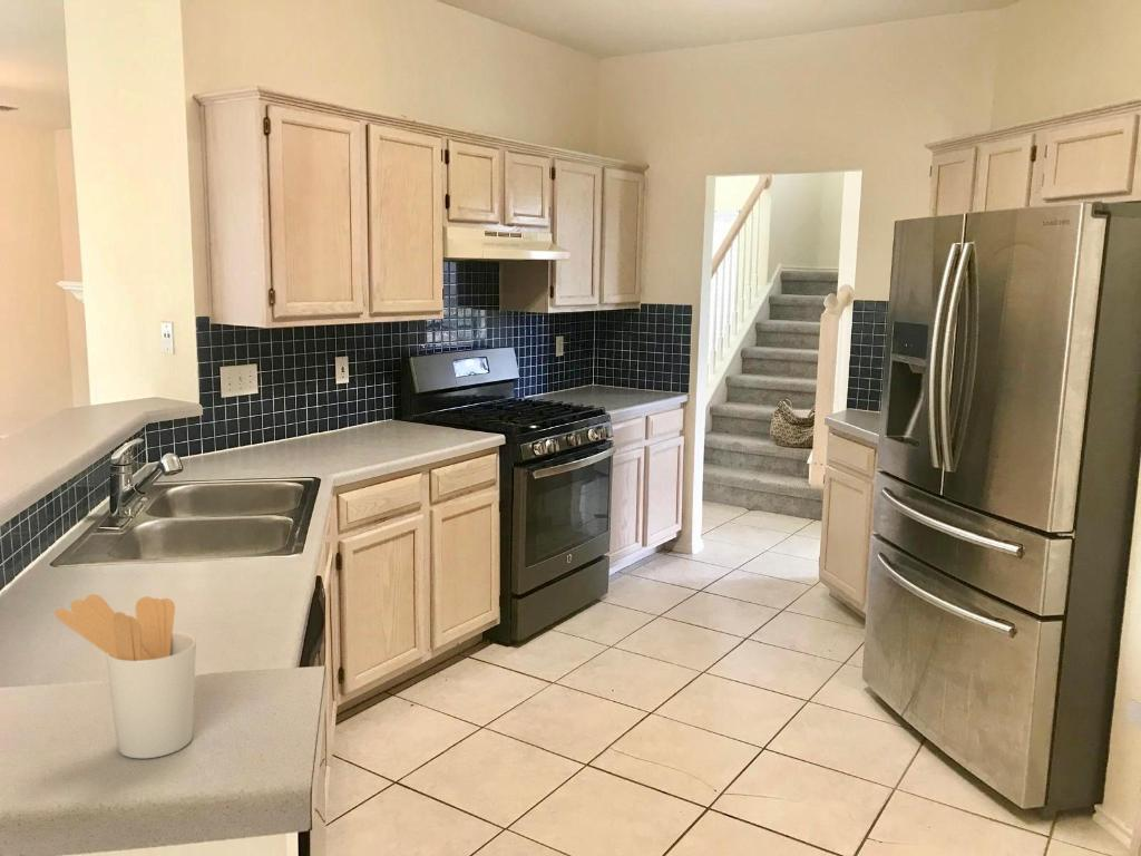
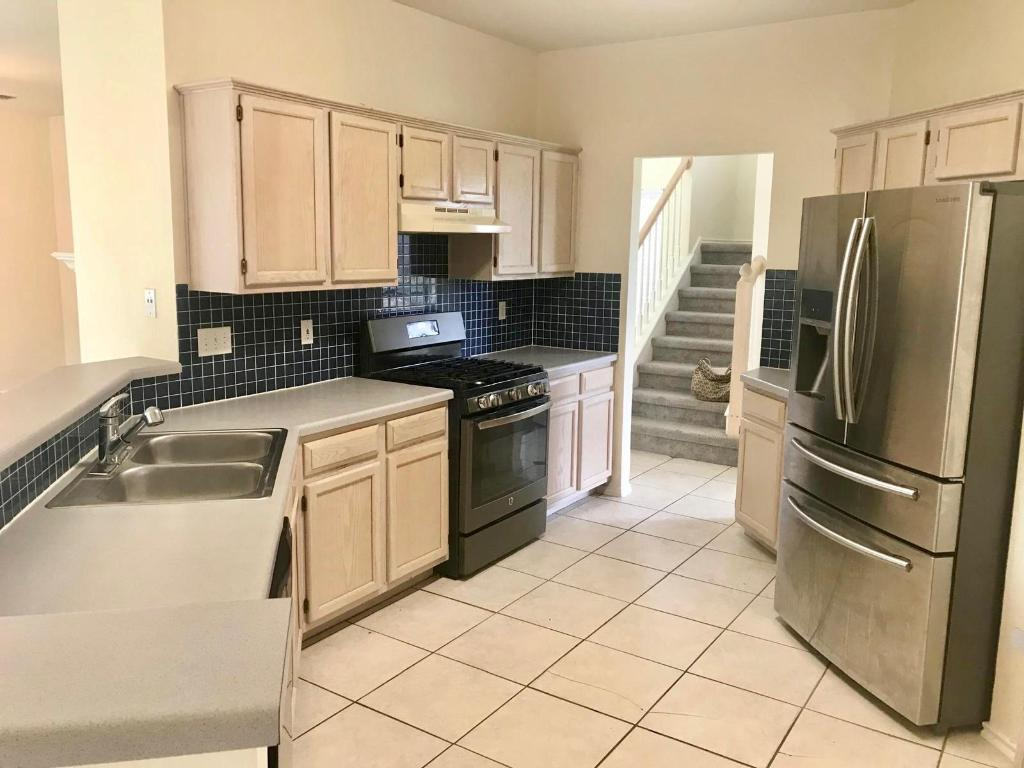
- utensil holder (130, 670)
